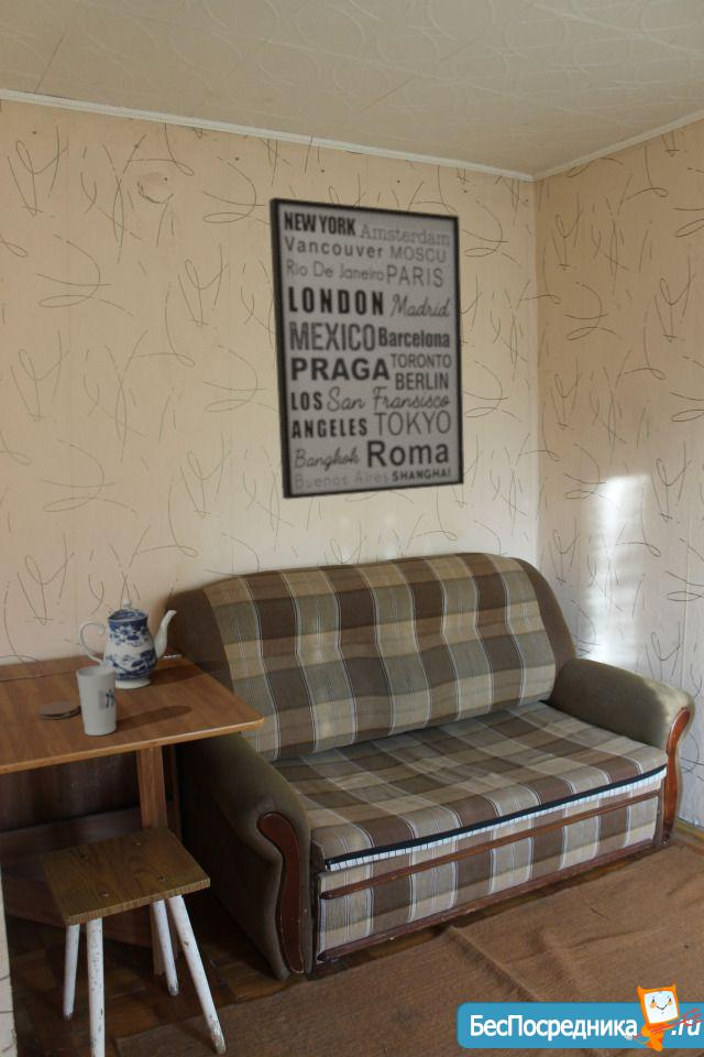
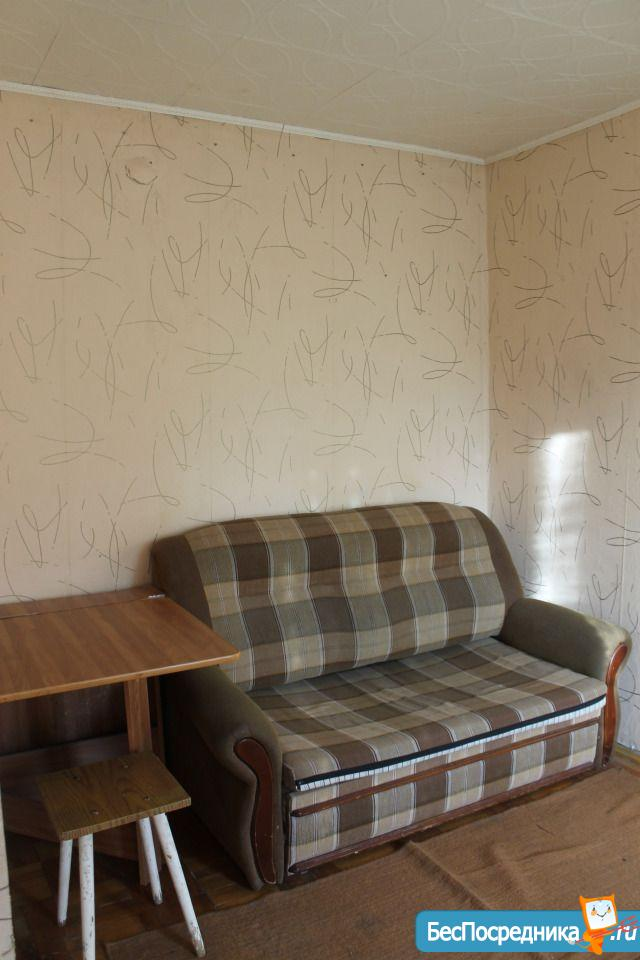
- teapot (129, 641)
- cup (98, 700)
- wall art (373, 352)
- coaster (58, 709)
